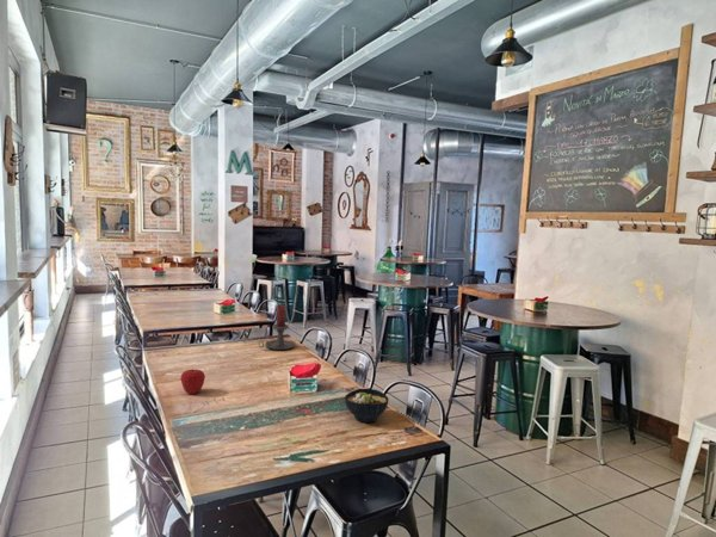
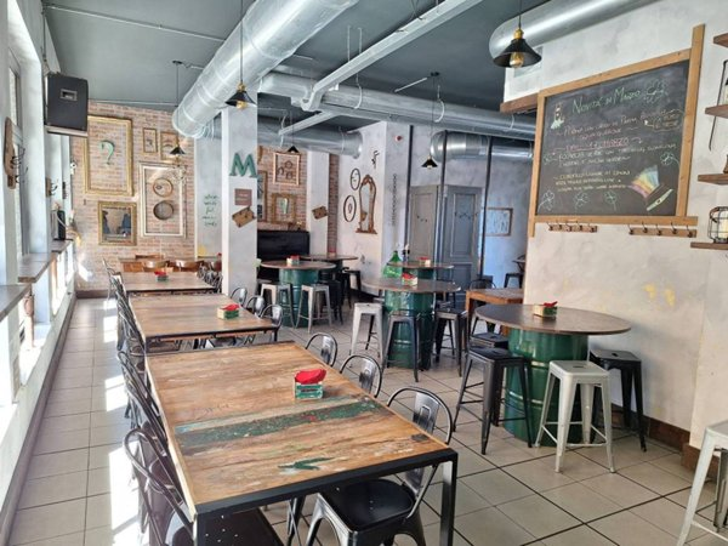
- bowl (365, 406)
- candle holder (276, 326)
- apple (192, 379)
